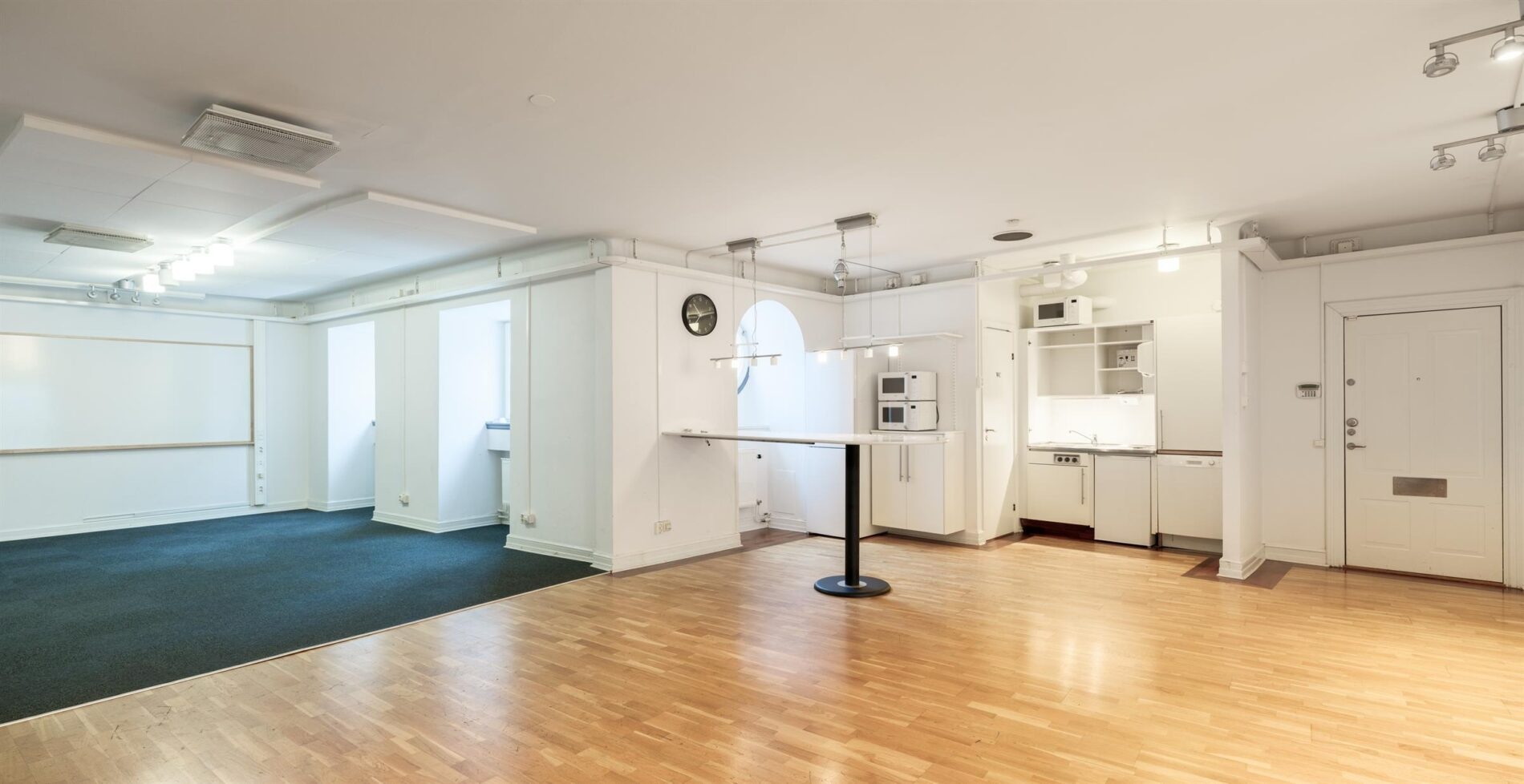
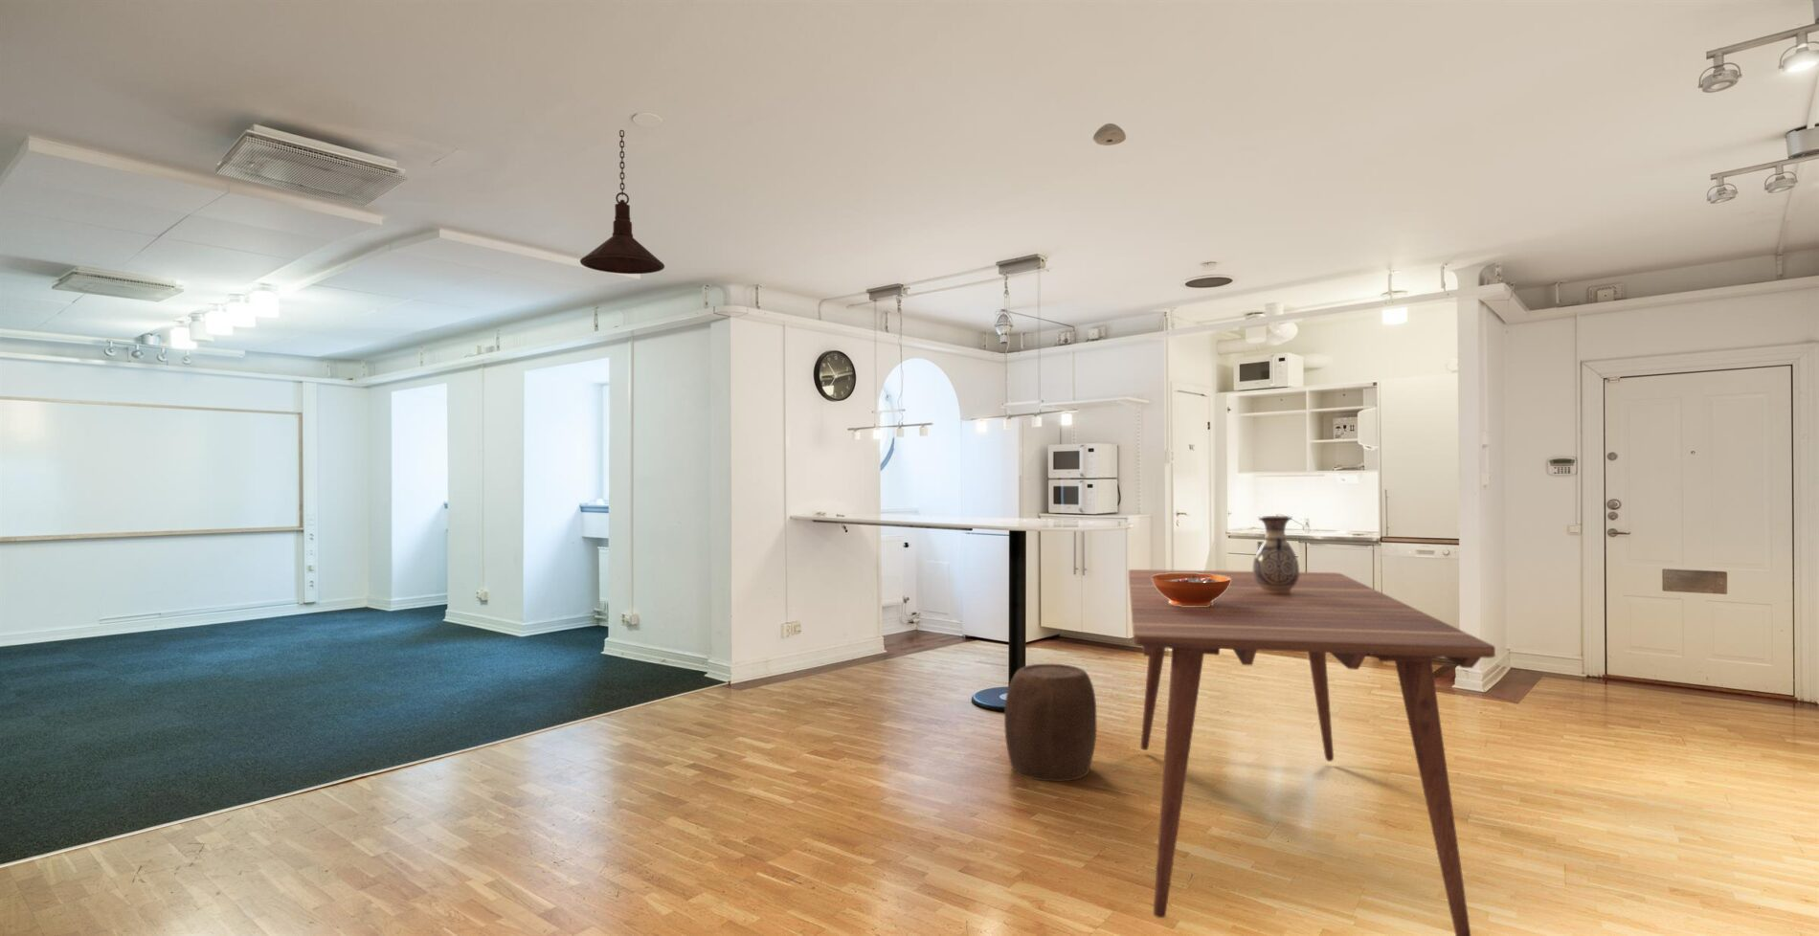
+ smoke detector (1109, 133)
+ dining table (1251, 664)
+ pendant light (622, 195)
+ stool (1050, 719)
+ decorative bowl (1190, 590)
+ vase (1275, 553)
